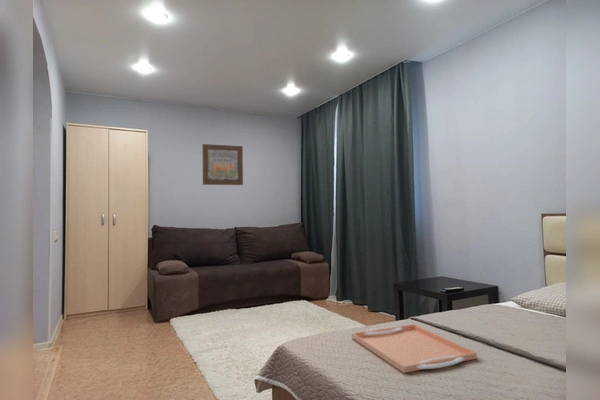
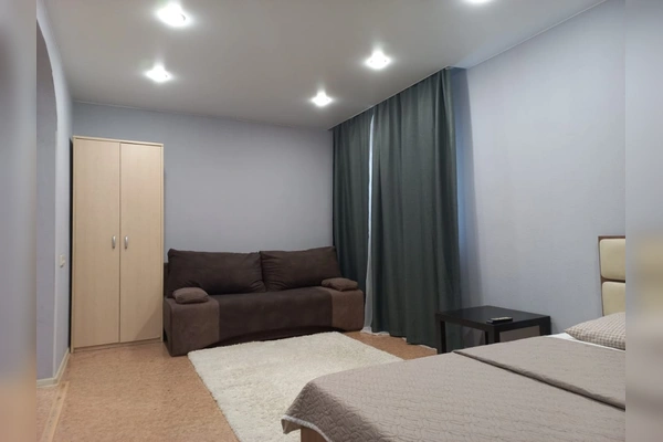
- wall art (223, 165)
- serving tray (409, 344)
